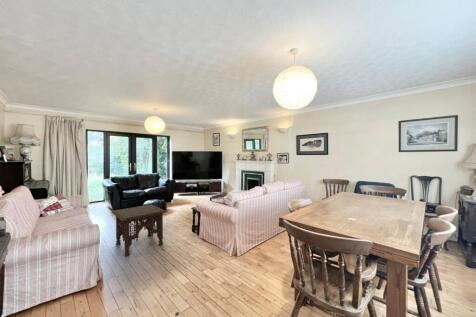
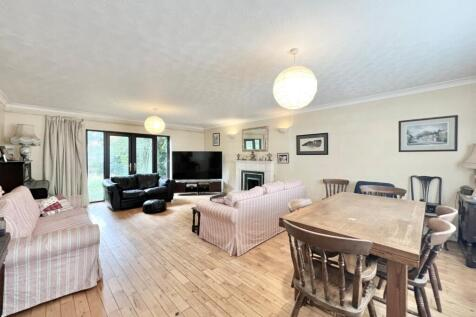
- side table (139, 227)
